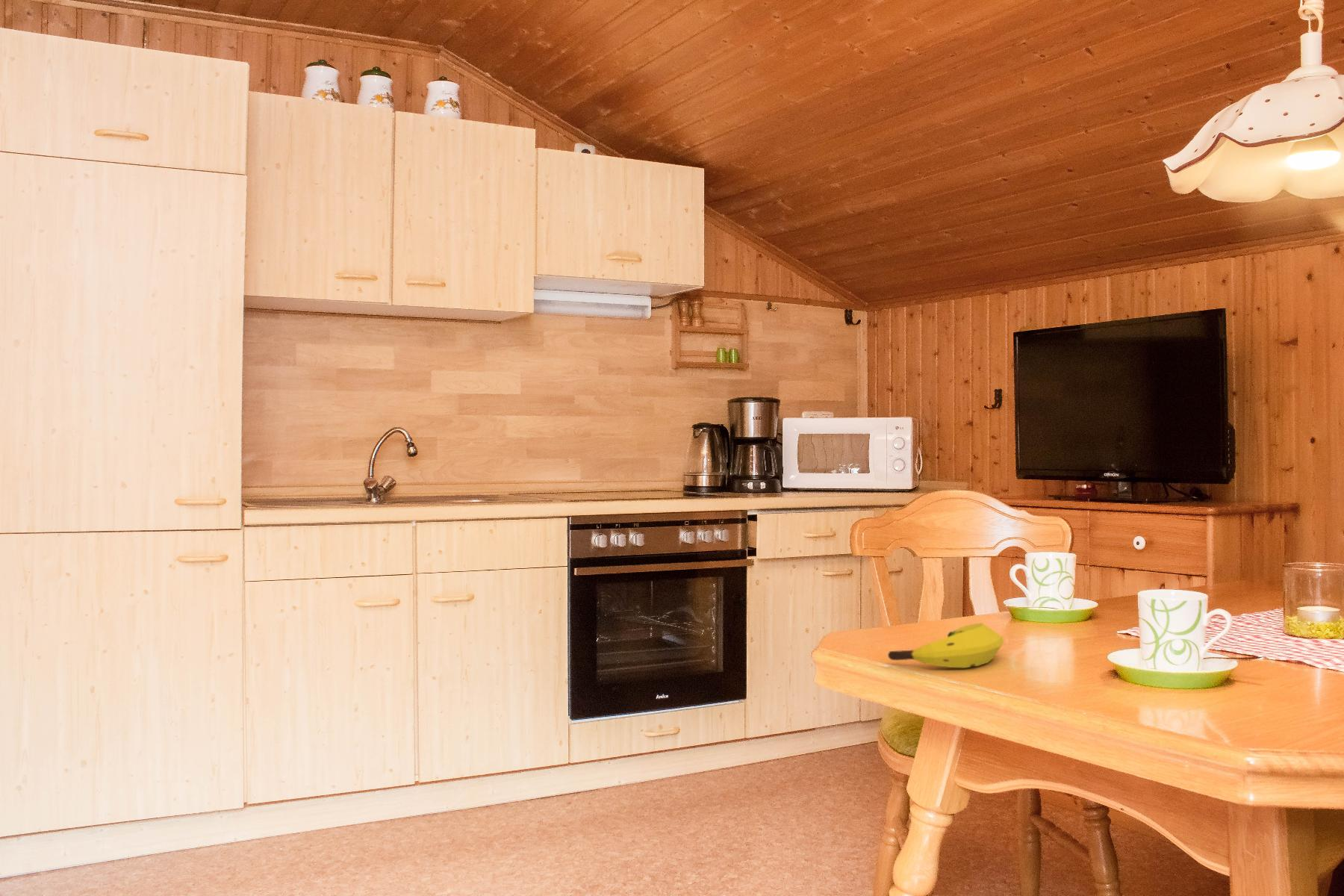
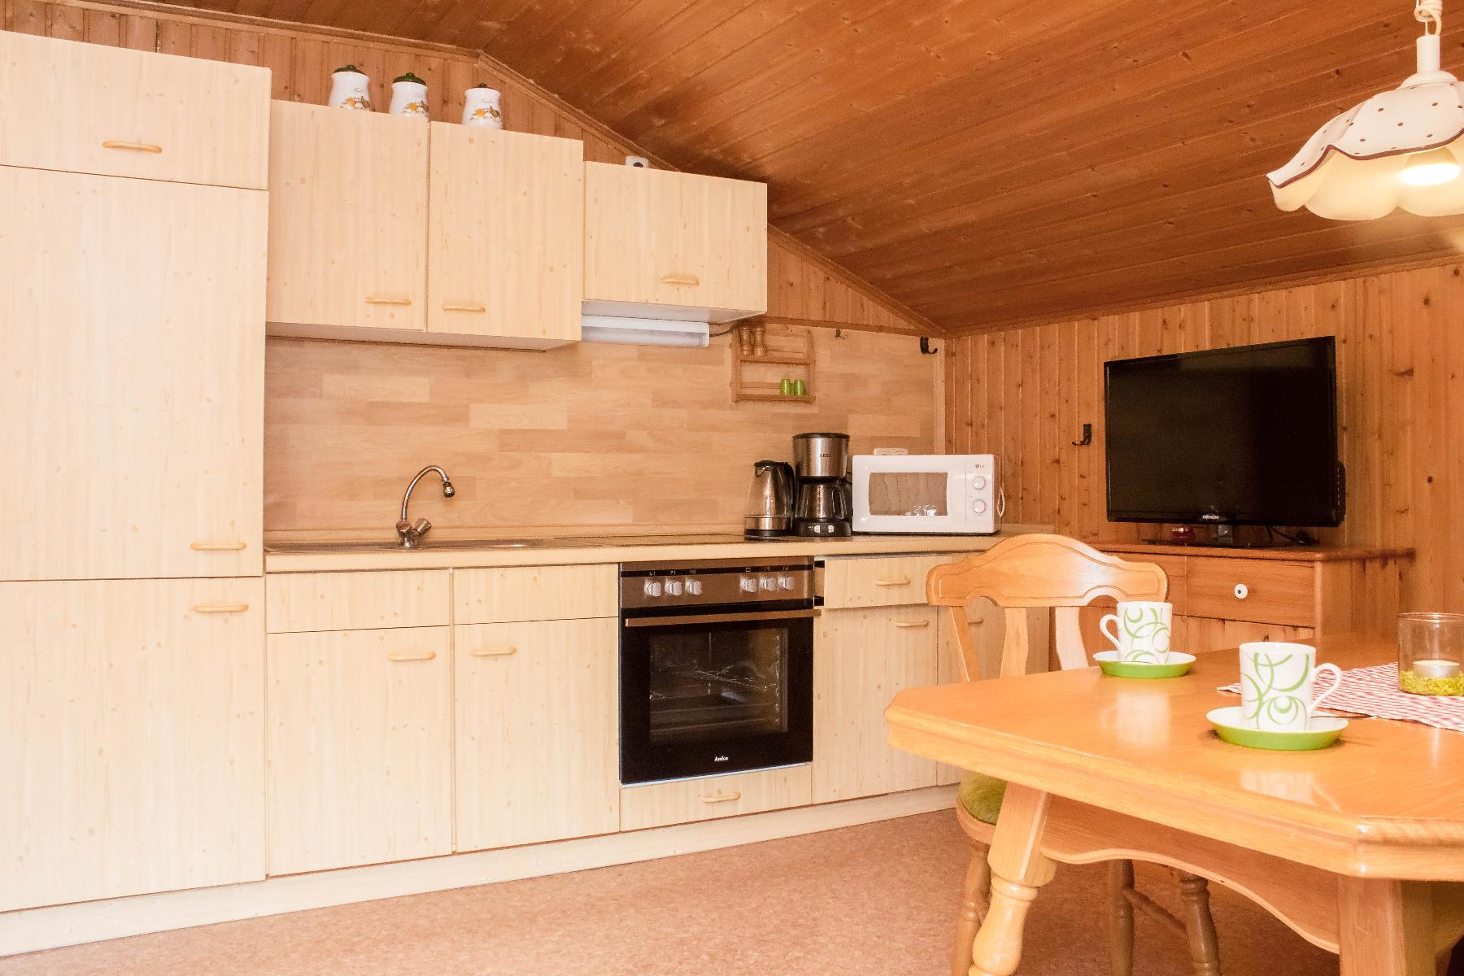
- banana (944, 639)
